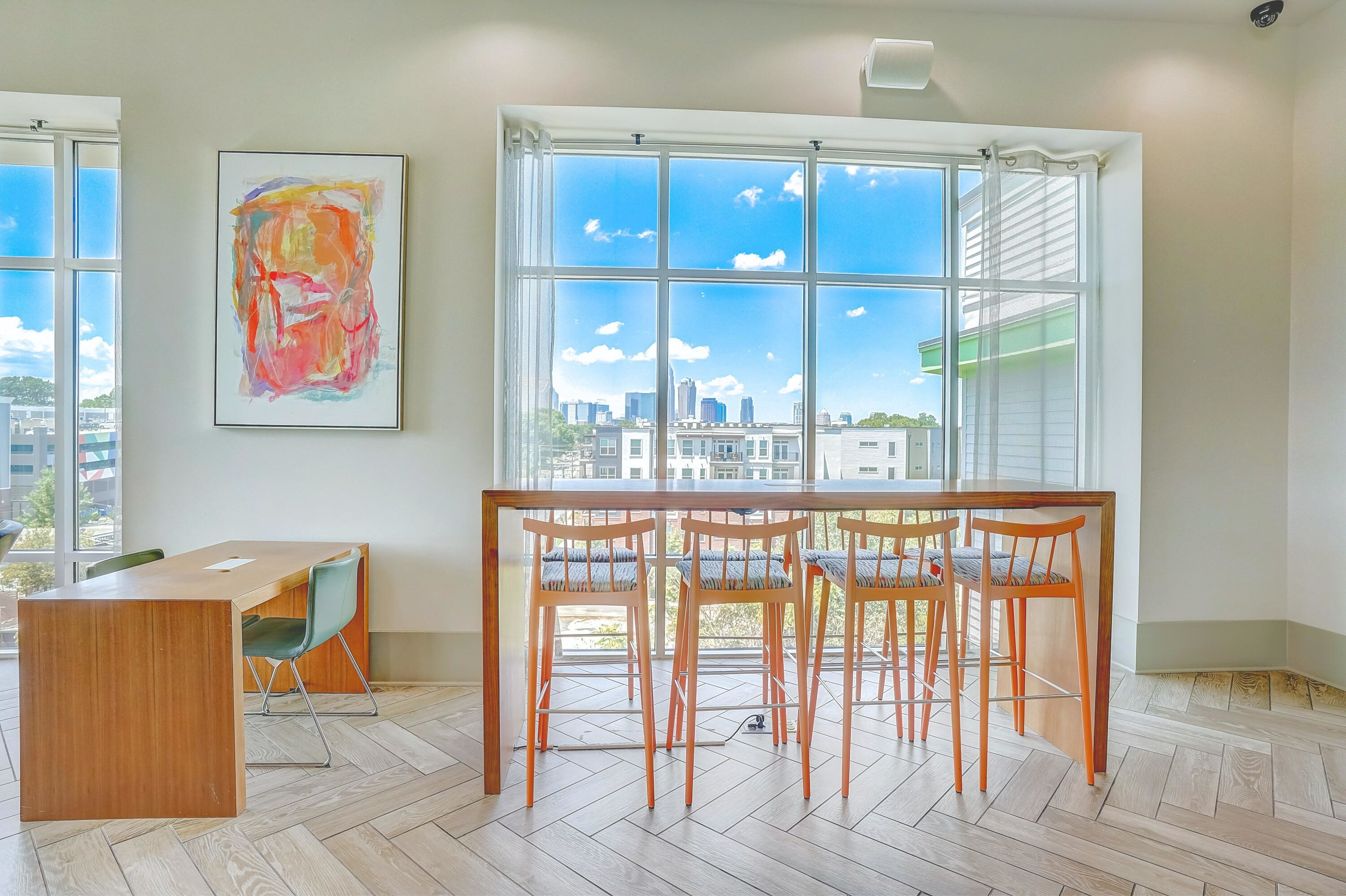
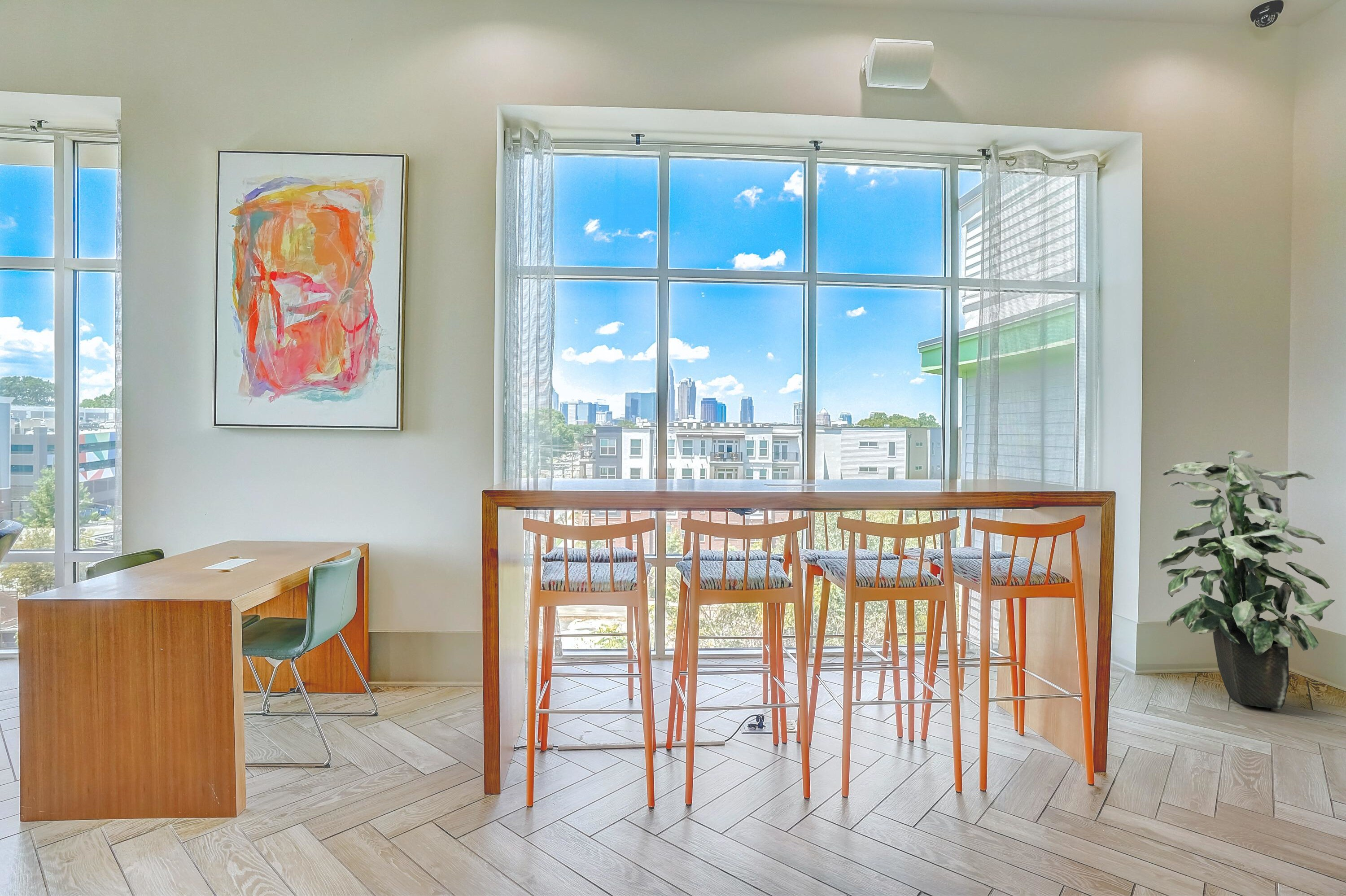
+ indoor plant (1238, 575)
